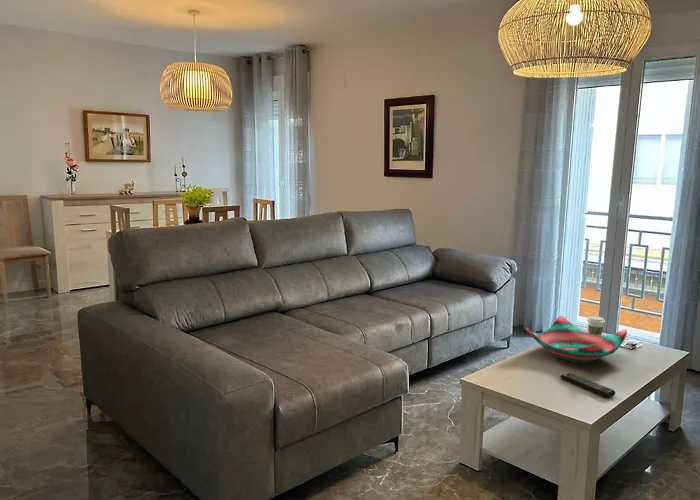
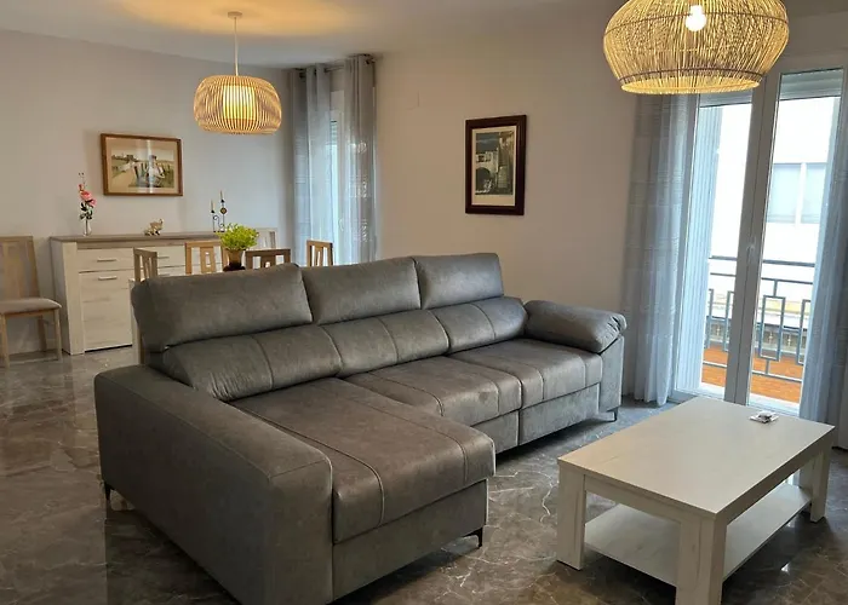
- coffee cup (595, 328)
- decorative bowl (575, 342)
- remote control (586, 384)
